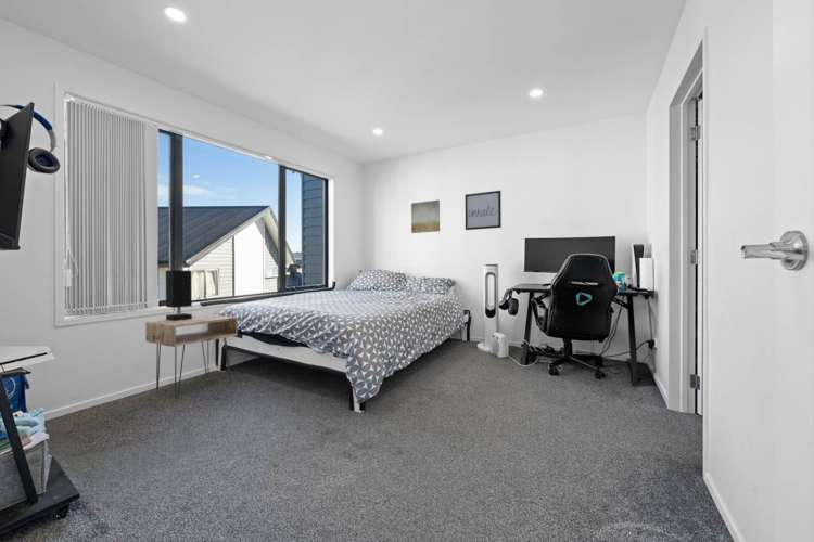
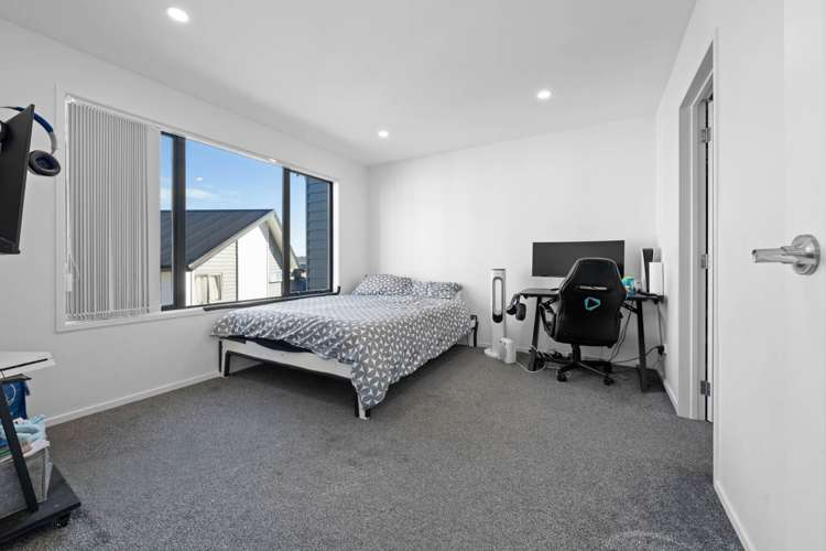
- nightstand (203, 352)
- wall art (482, 210)
- table lamp (178, 294)
- wall art (424, 217)
